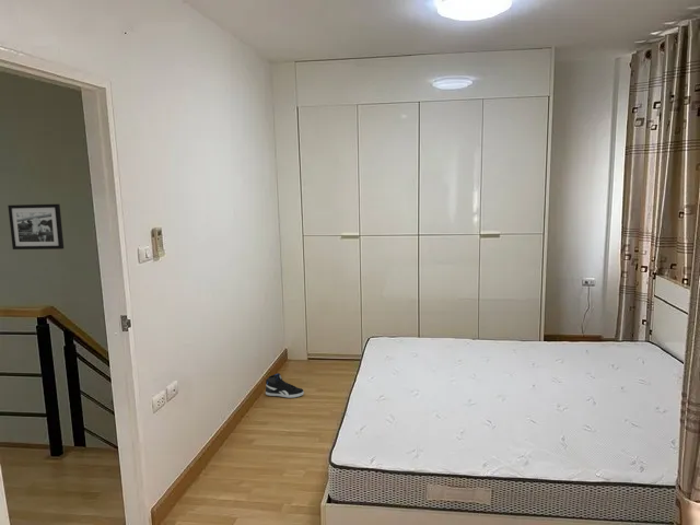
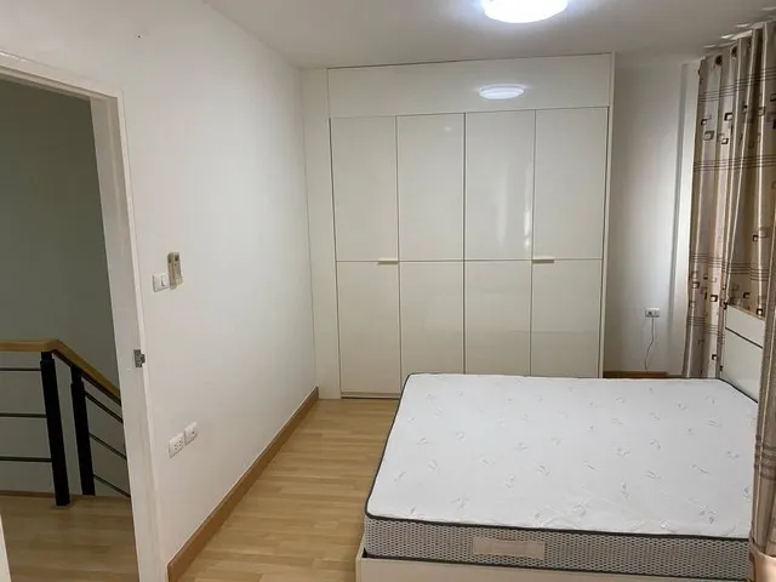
- picture frame (35, 226)
- sneaker (283, 384)
